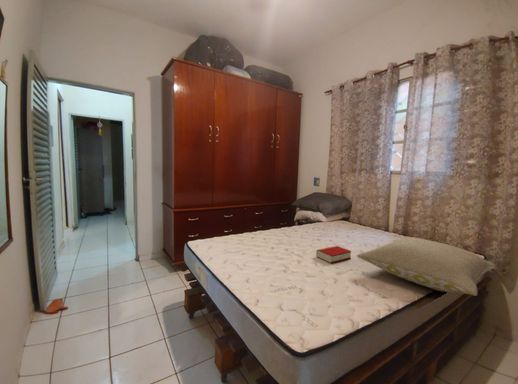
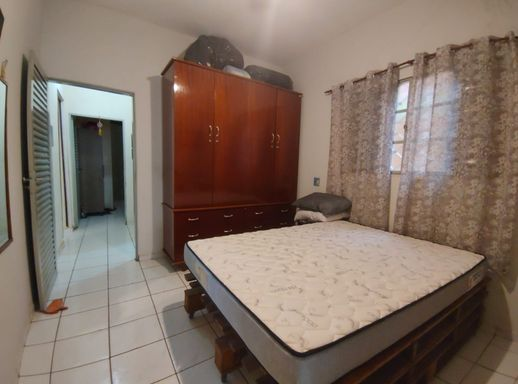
- book (333, 253)
- pillow (423, 260)
